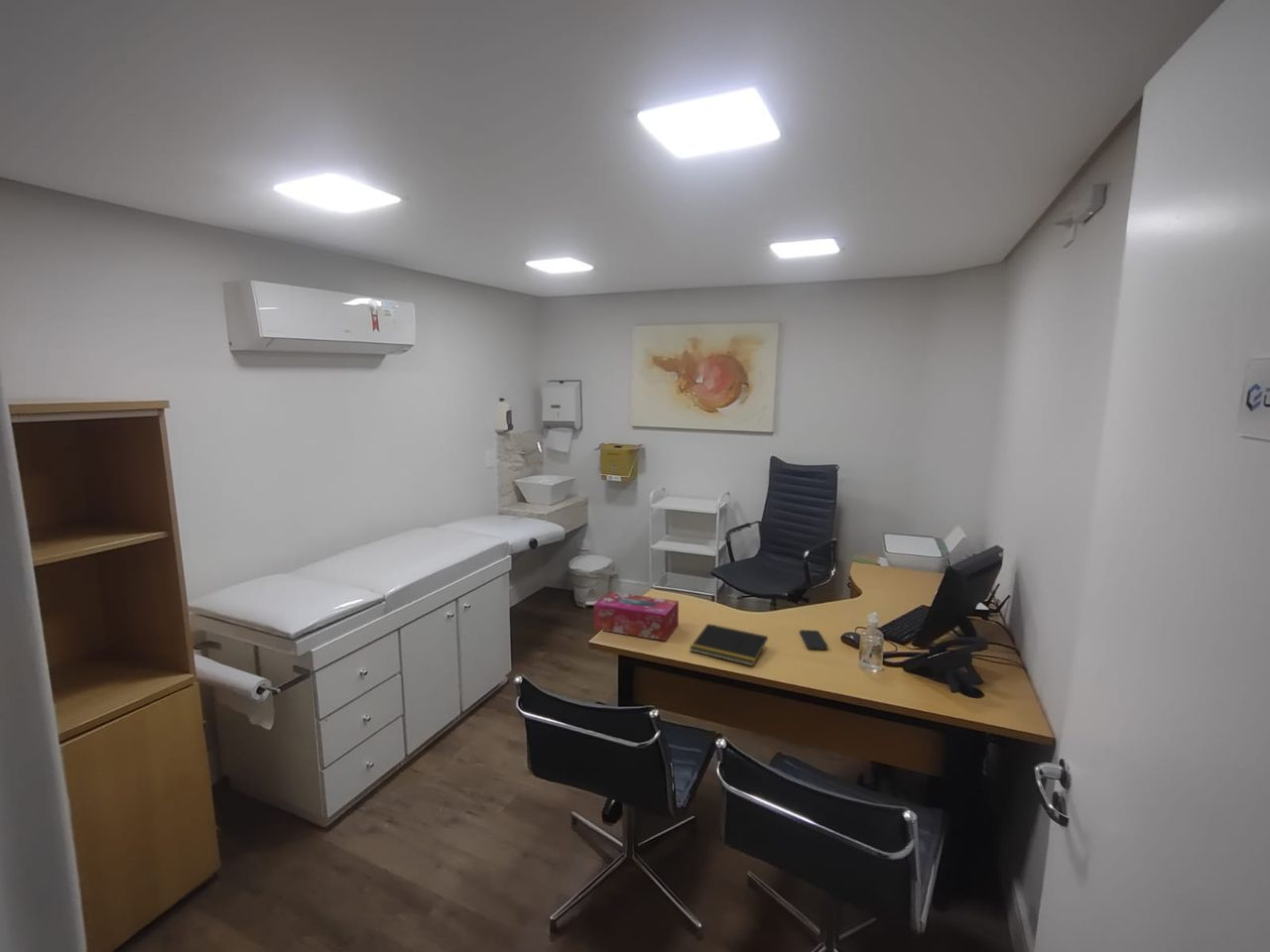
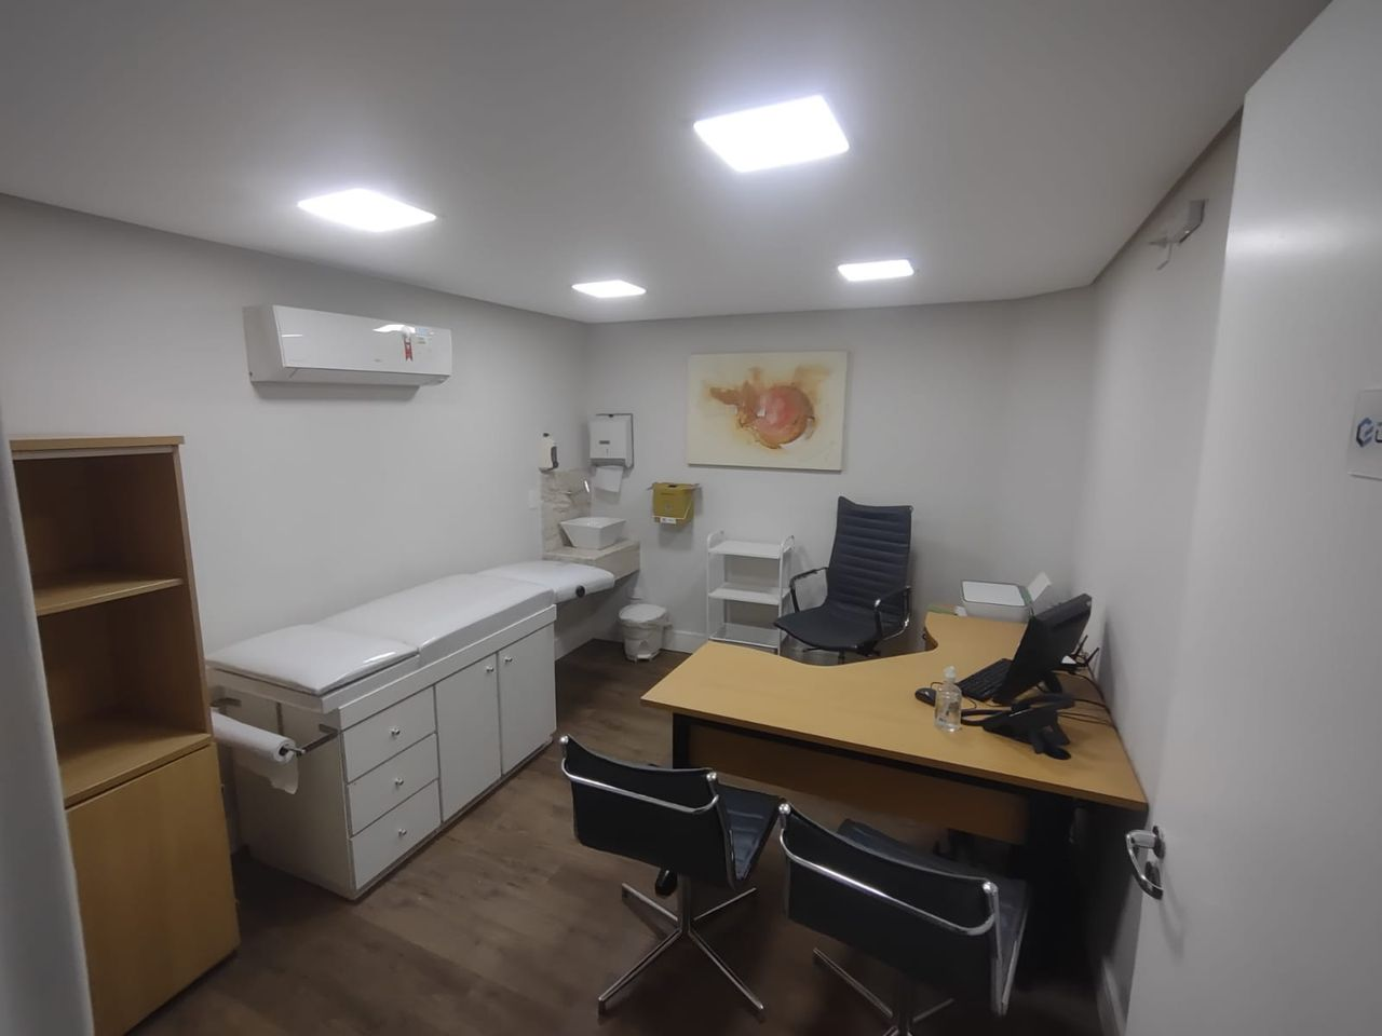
- smartphone (813, 639)
- tissue box (636, 615)
- notepad (728, 643)
